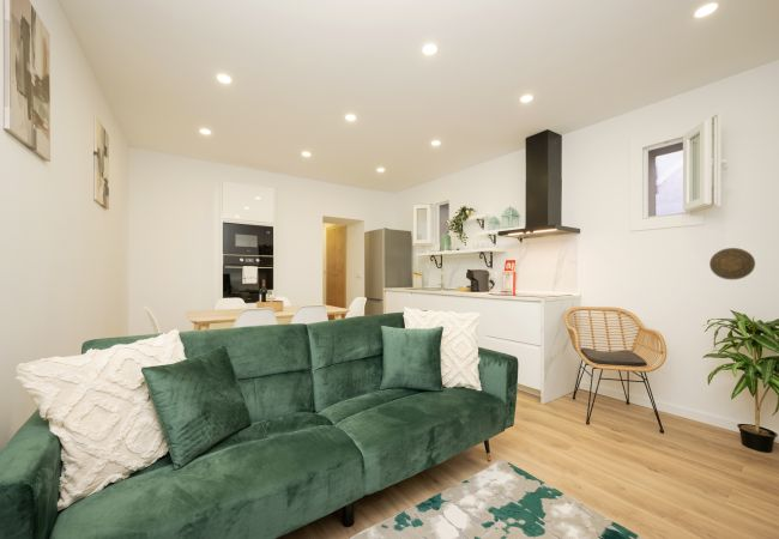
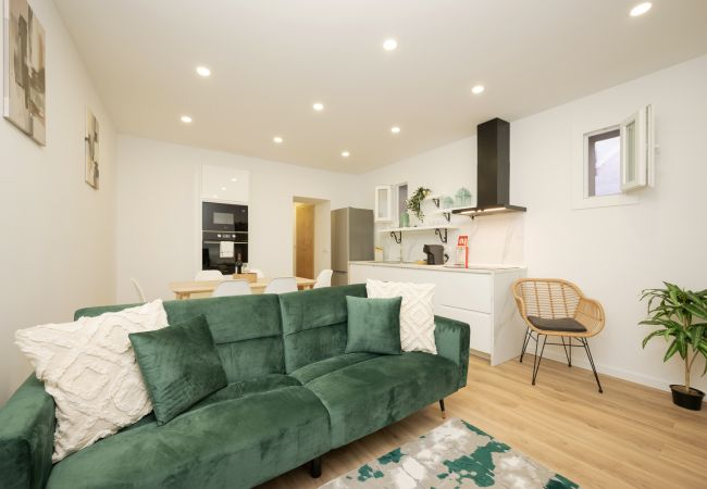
- decorative plate (731, 264)
